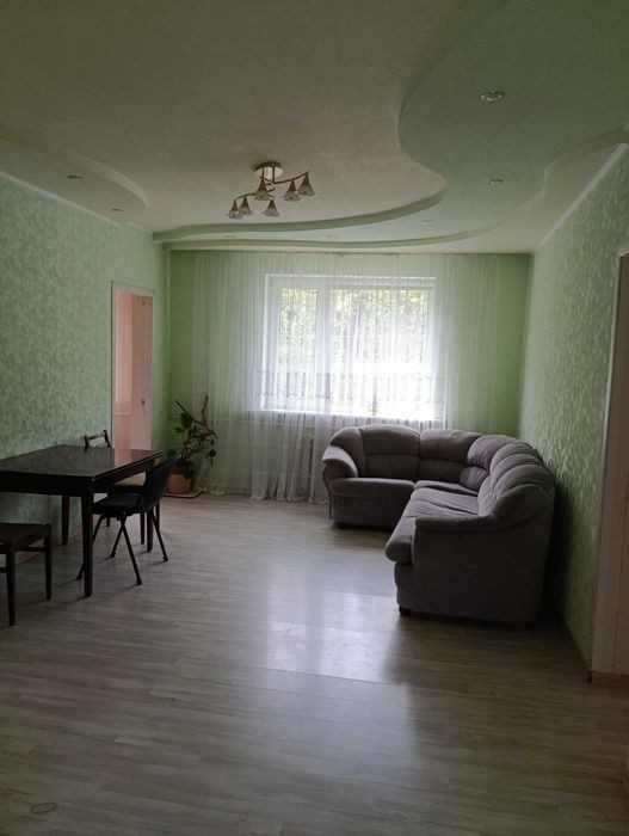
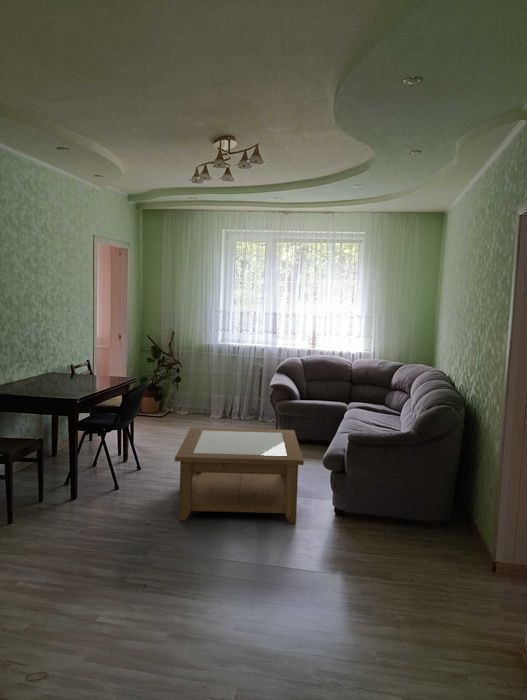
+ coffee table (240, 471)
